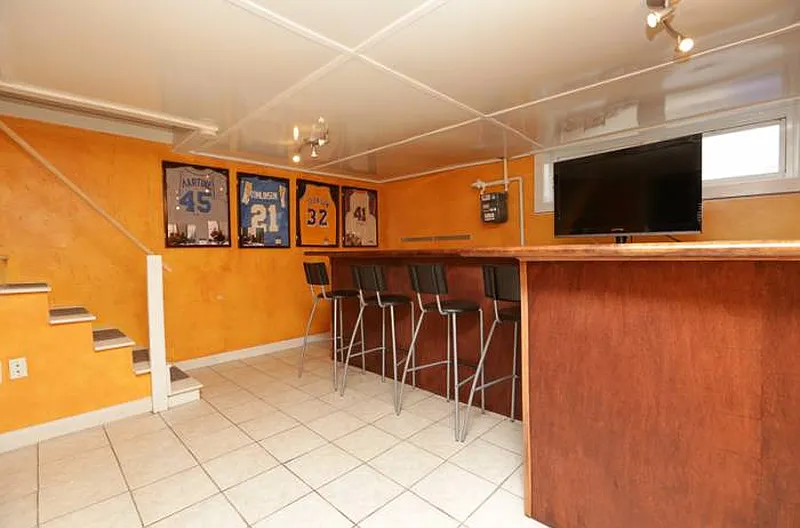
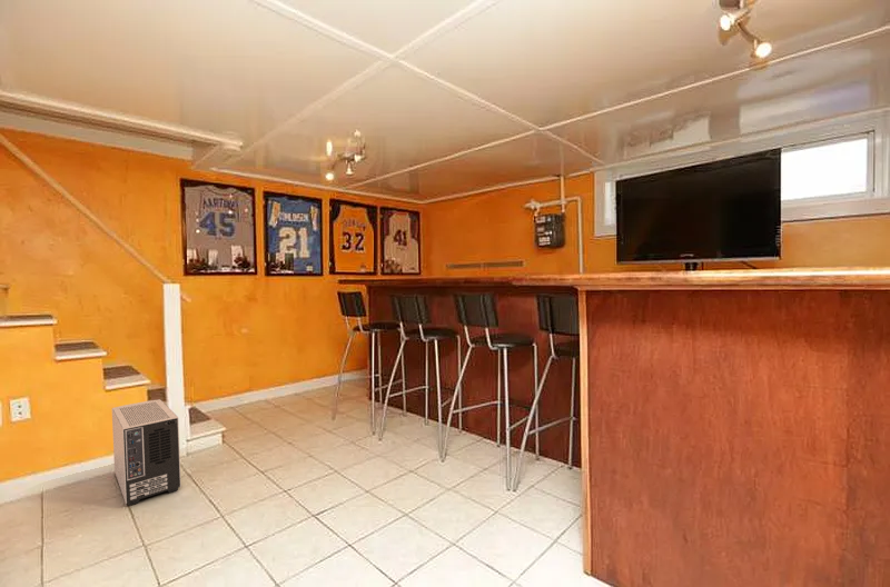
+ air purifier (145, 447)
